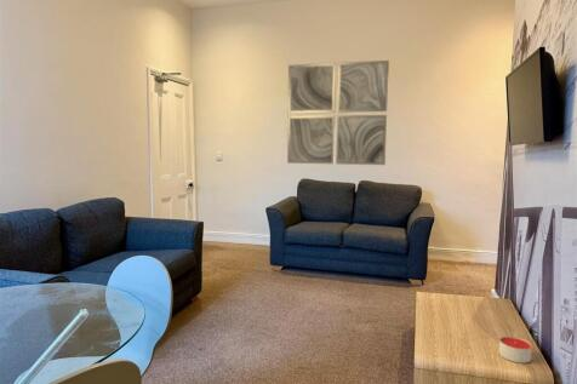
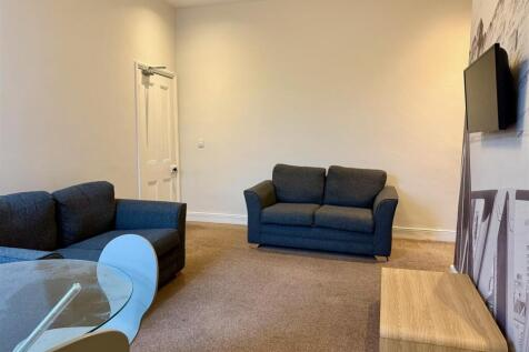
- wall art (337, 115)
- candle (514, 348)
